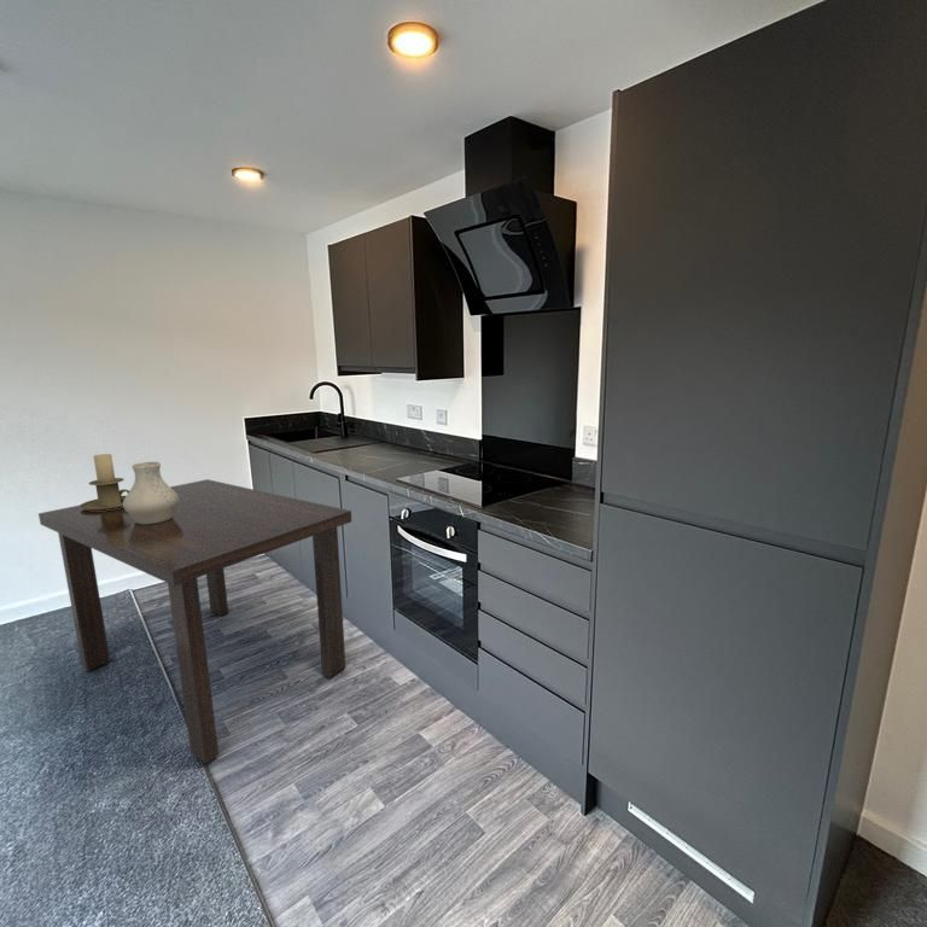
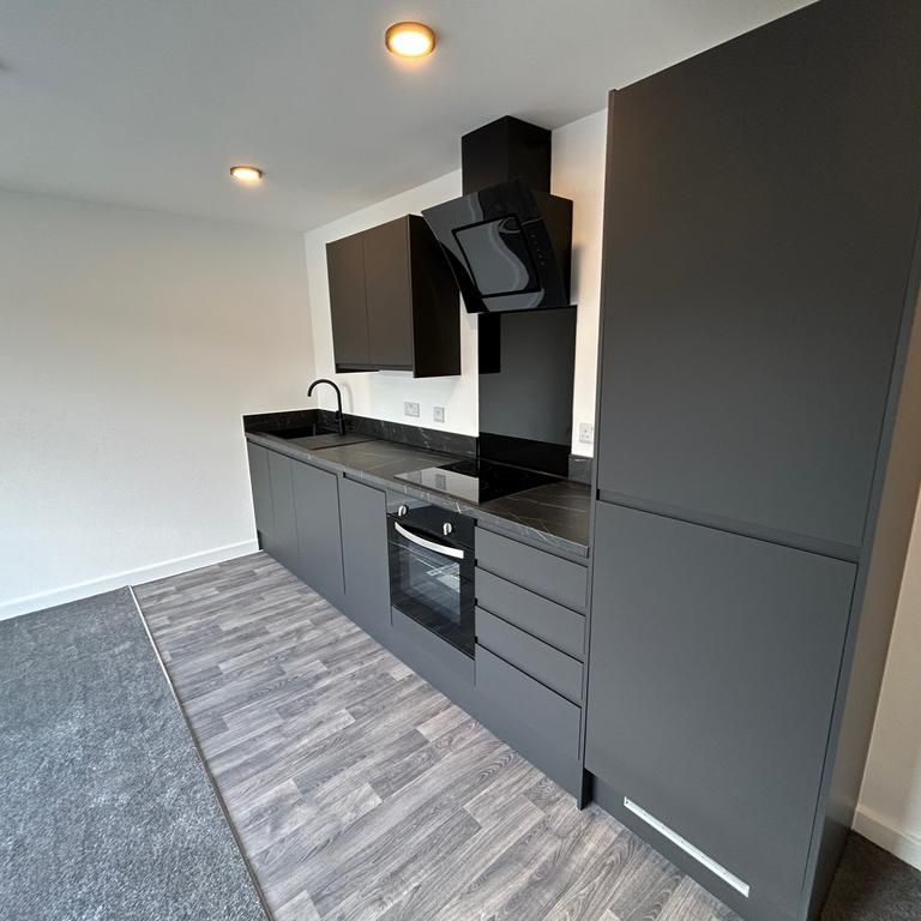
- candle holder (106, 479)
- dining table (208, 590)
- vase (150, 491)
